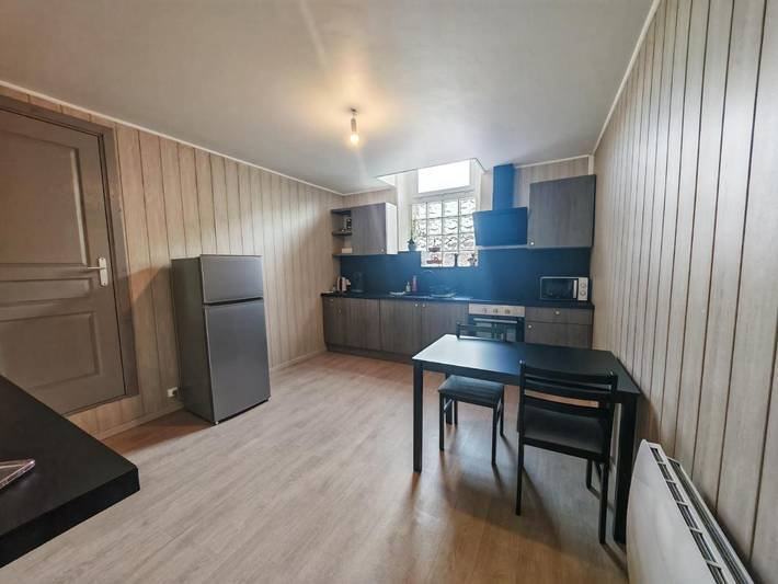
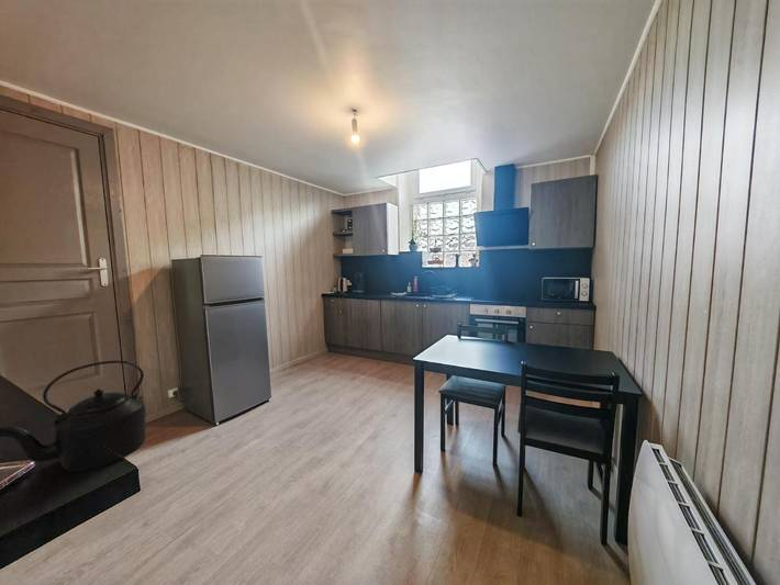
+ kettle (76, 415)
